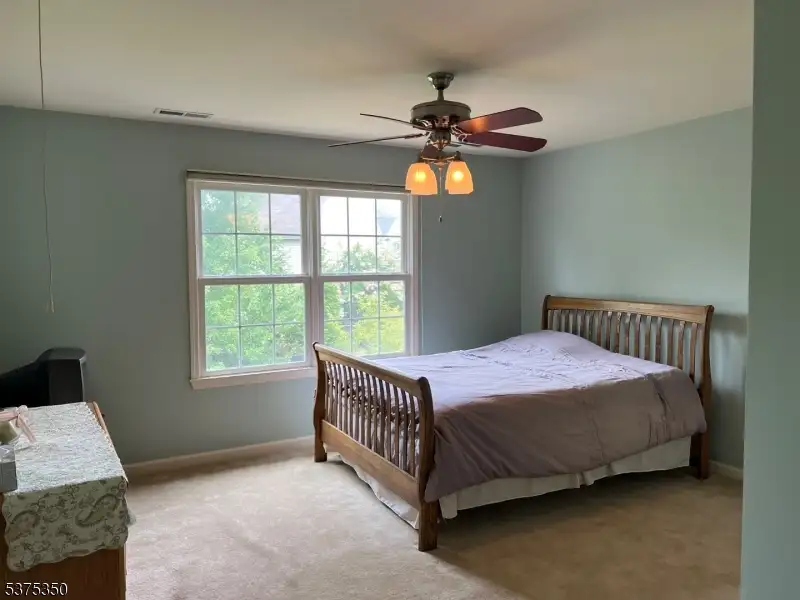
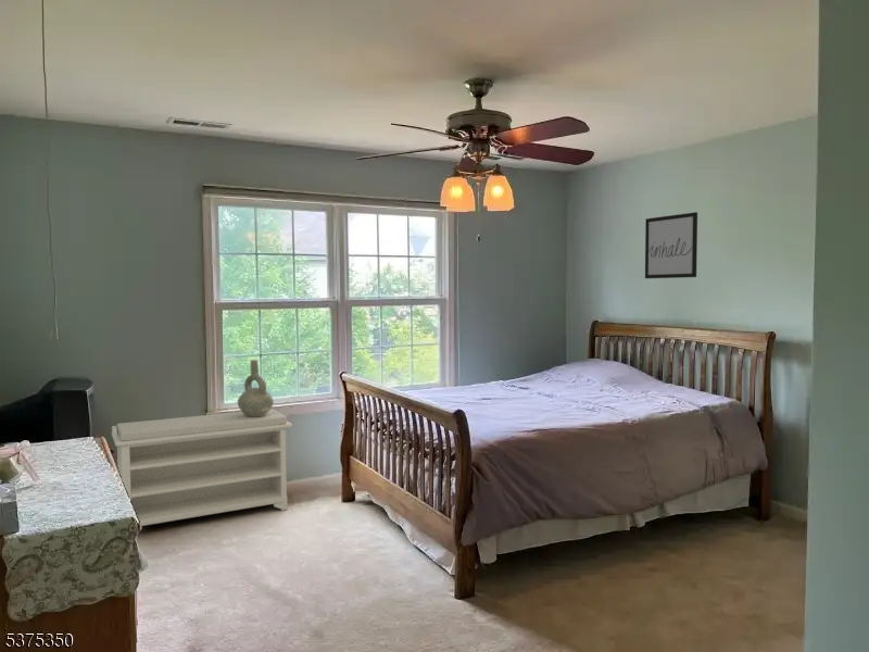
+ wall art (669, 247)
+ bench (204, 467)
+ decorative vase (255, 388)
